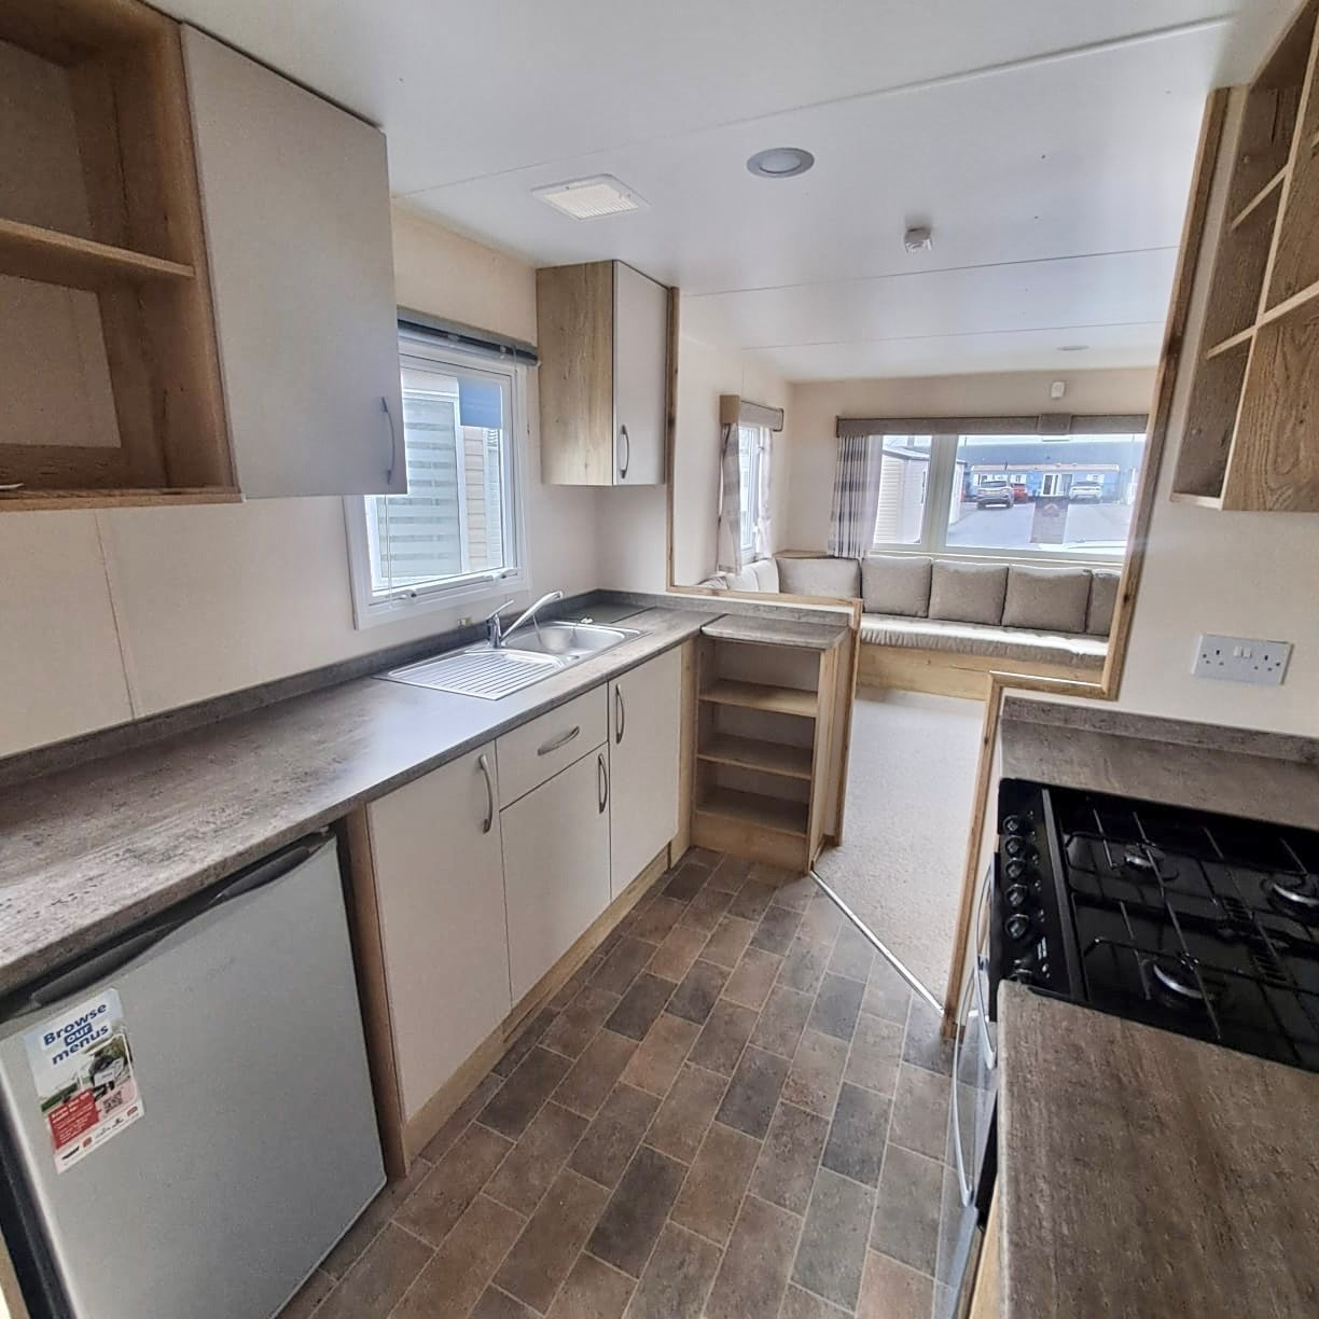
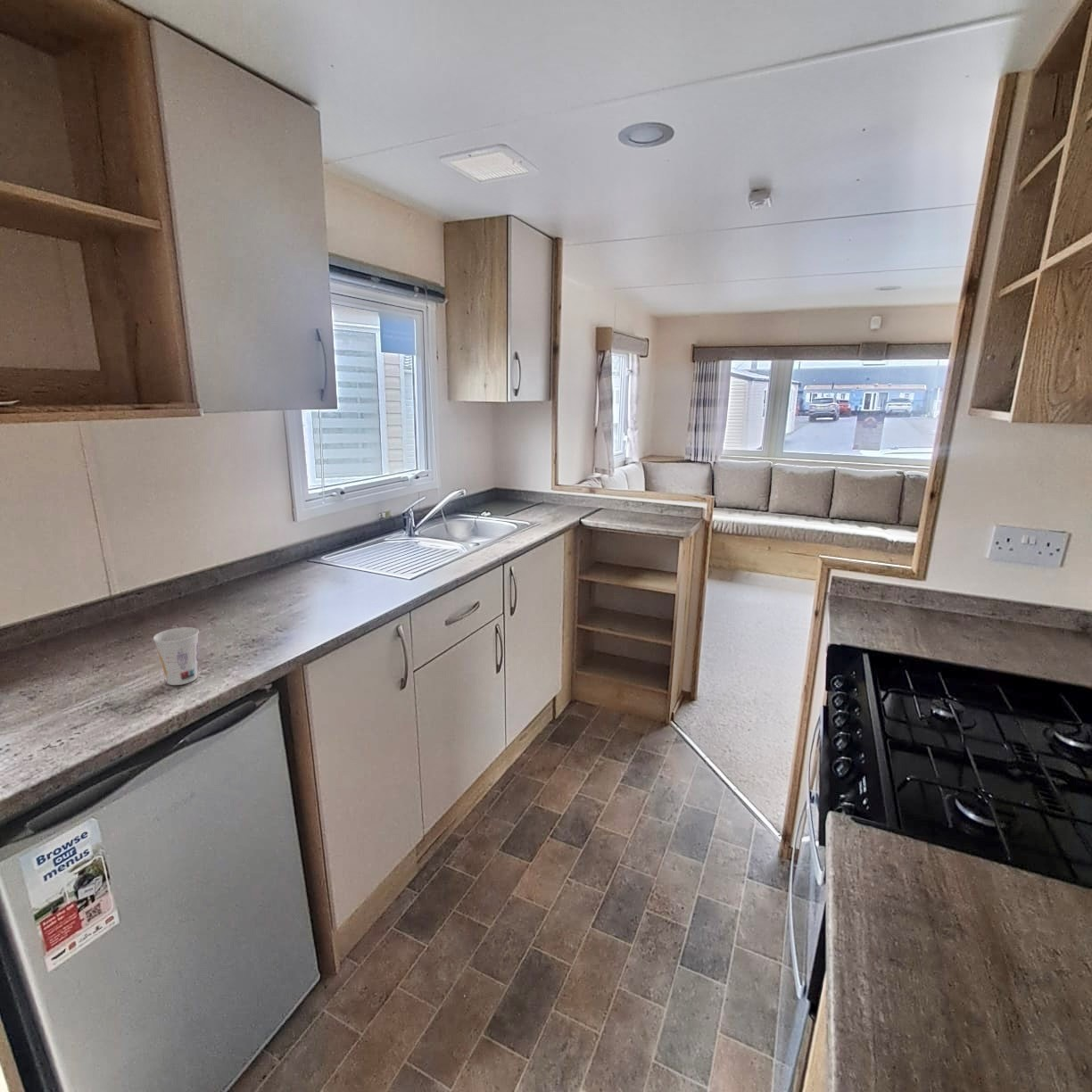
+ cup (178, 657)
